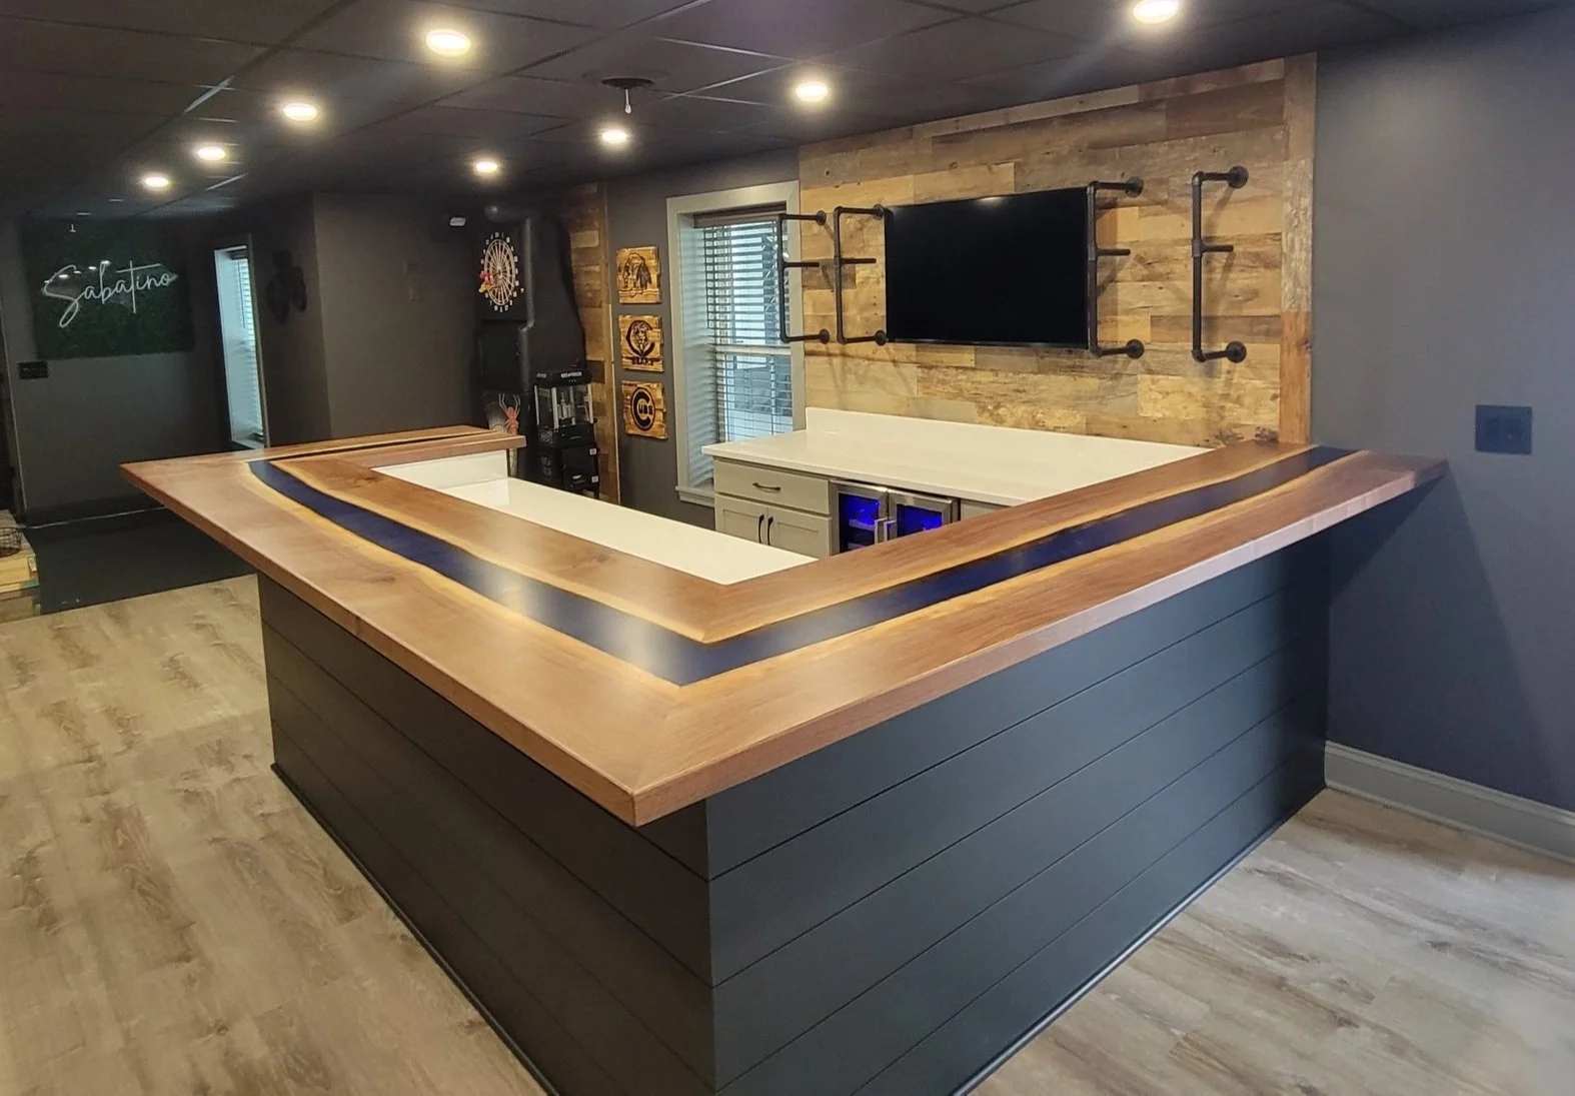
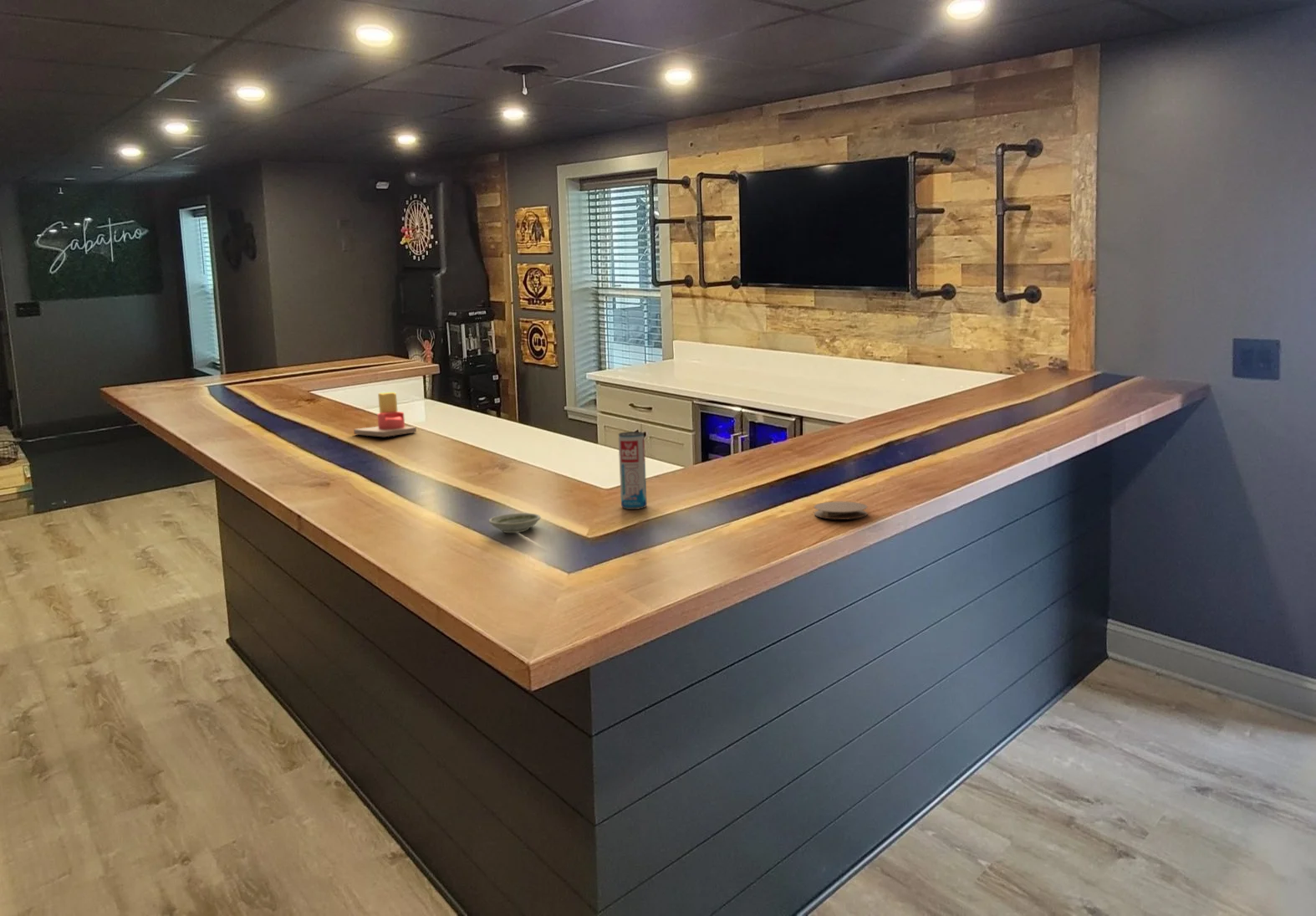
+ beverage can (632, 470)
+ coaster (840, 509)
+ candle (385, 413)
+ saucer (515, 524)
